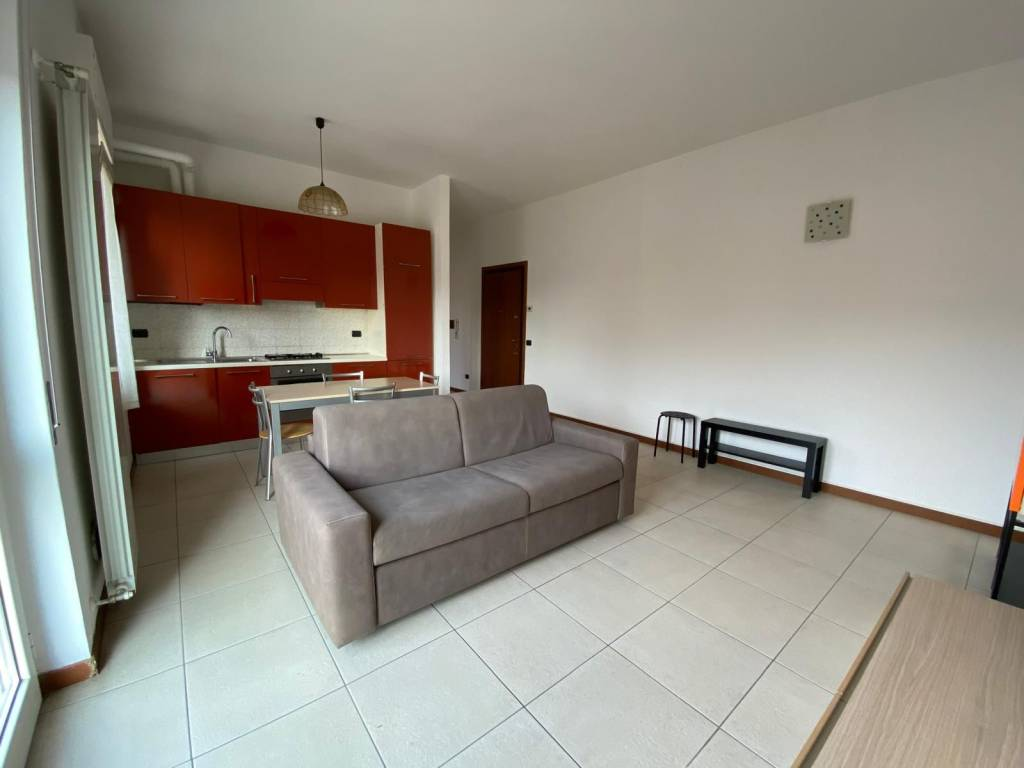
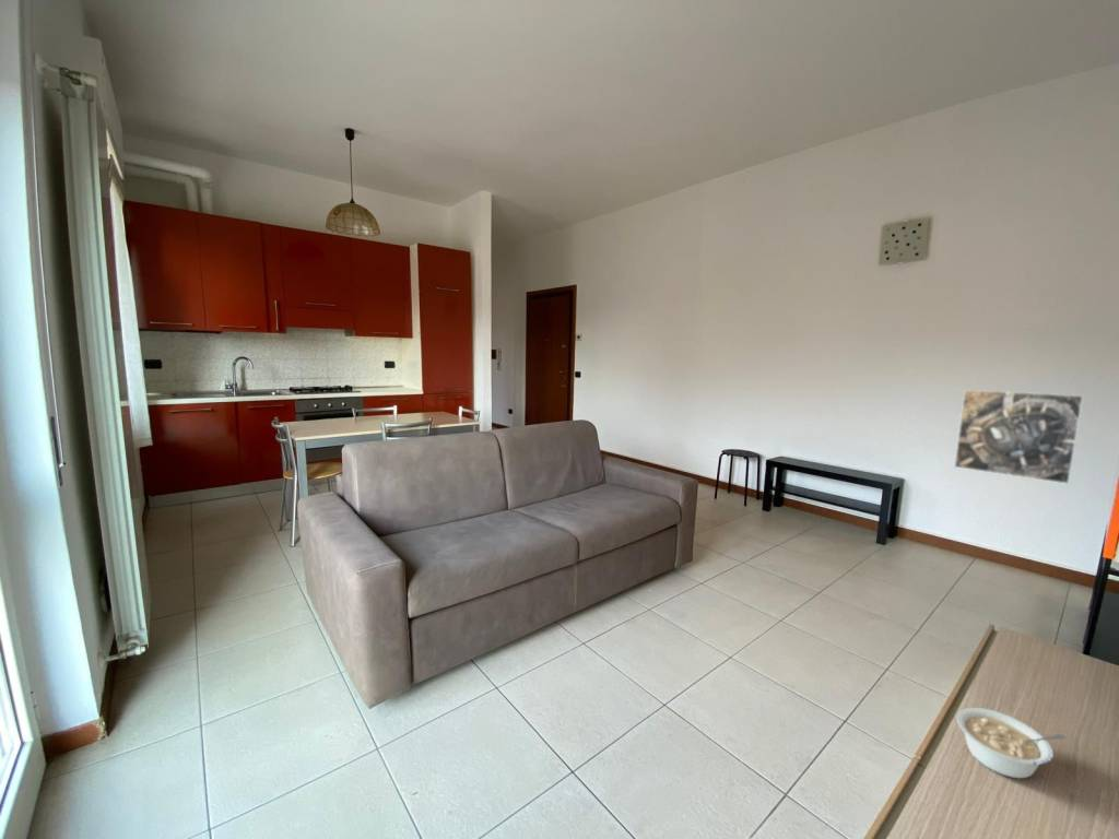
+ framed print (1013, 434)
+ legume (1002, 742)
